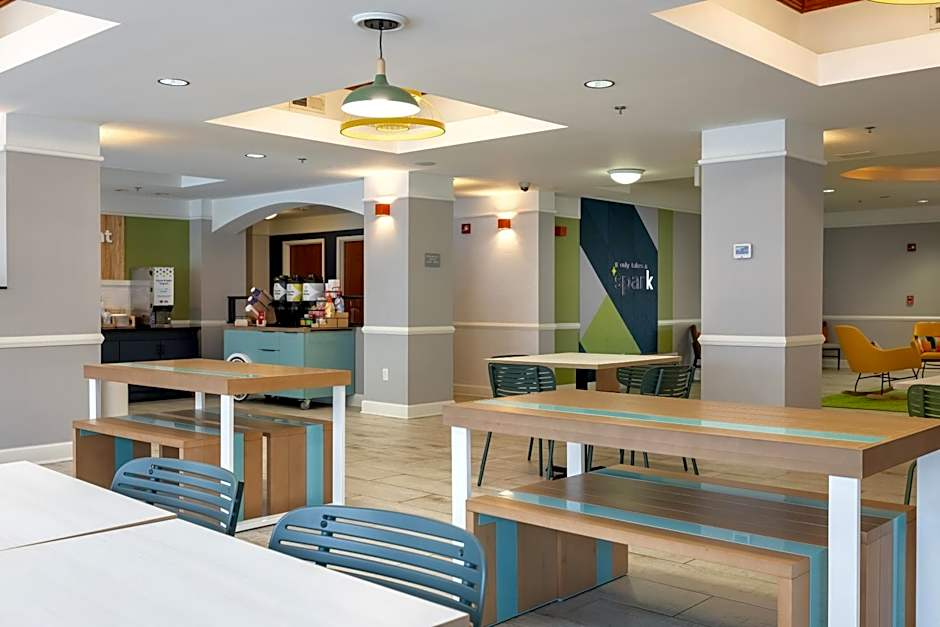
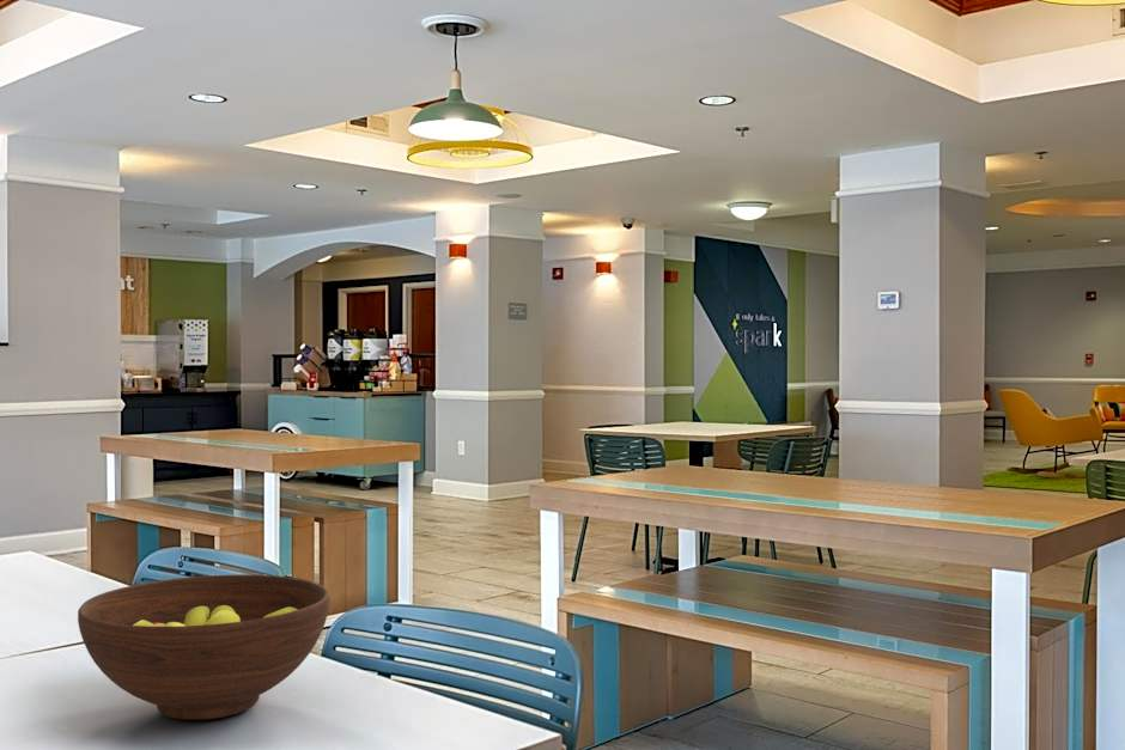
+ fruit bowl (208, 652)
